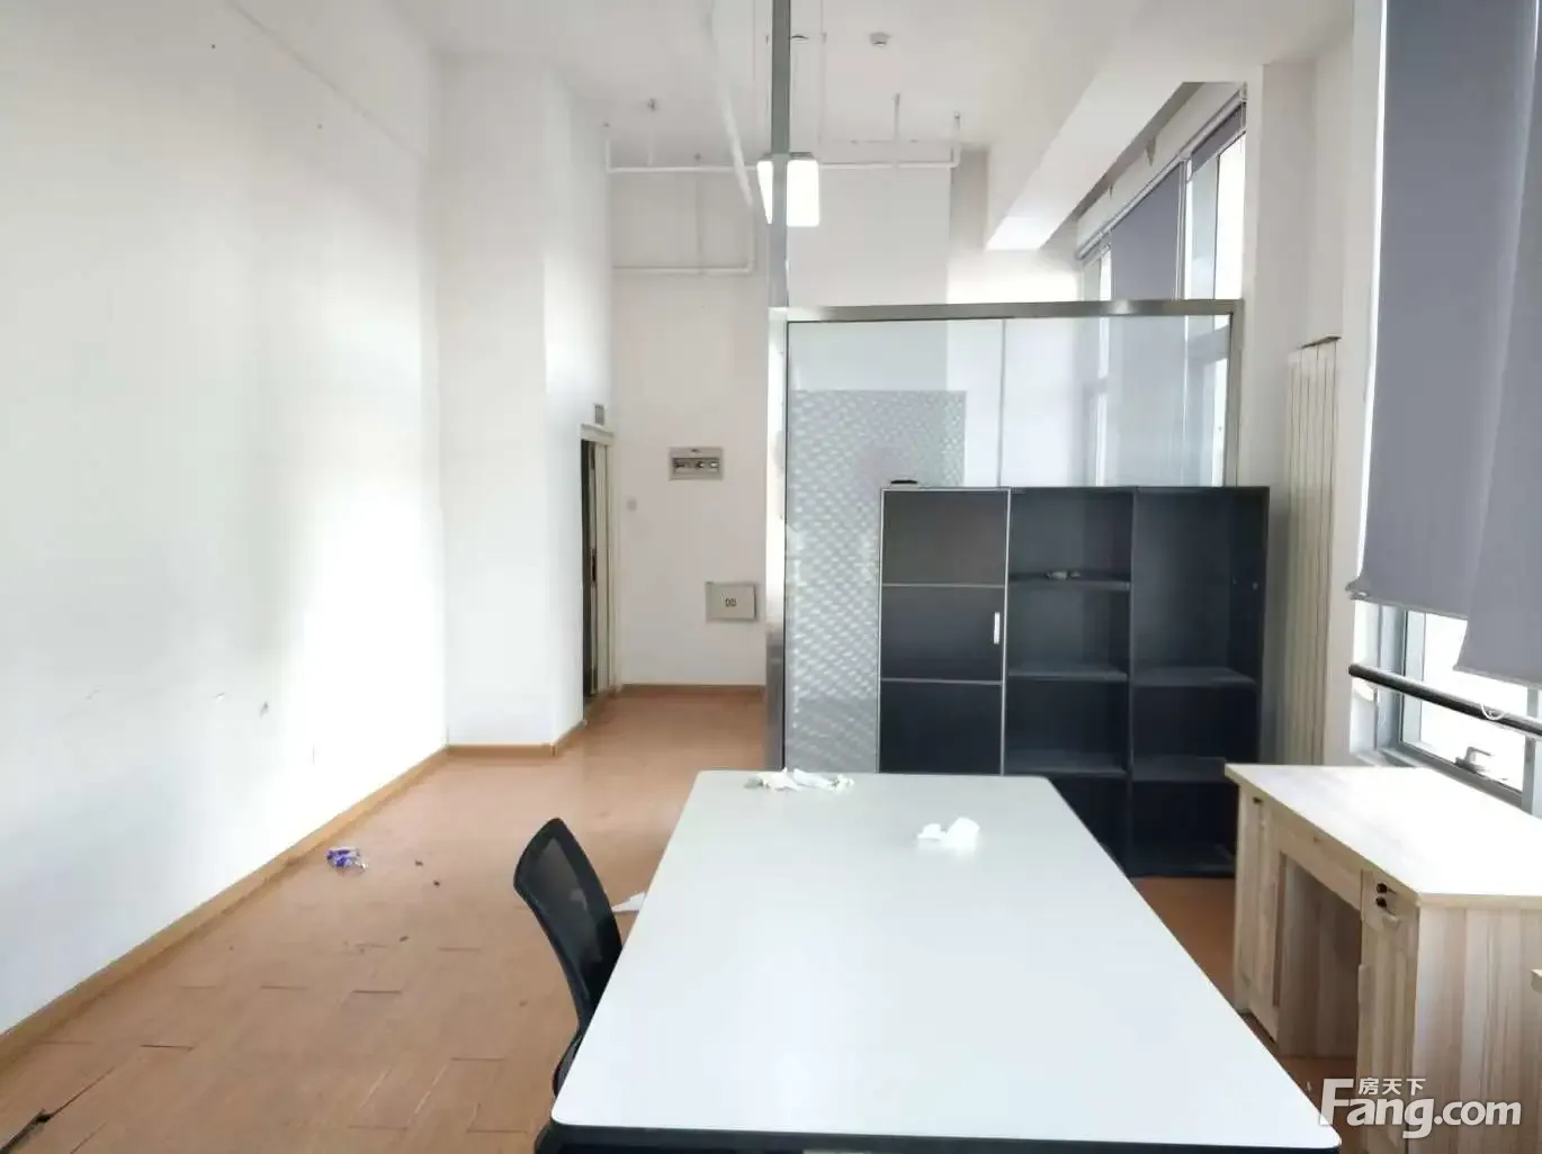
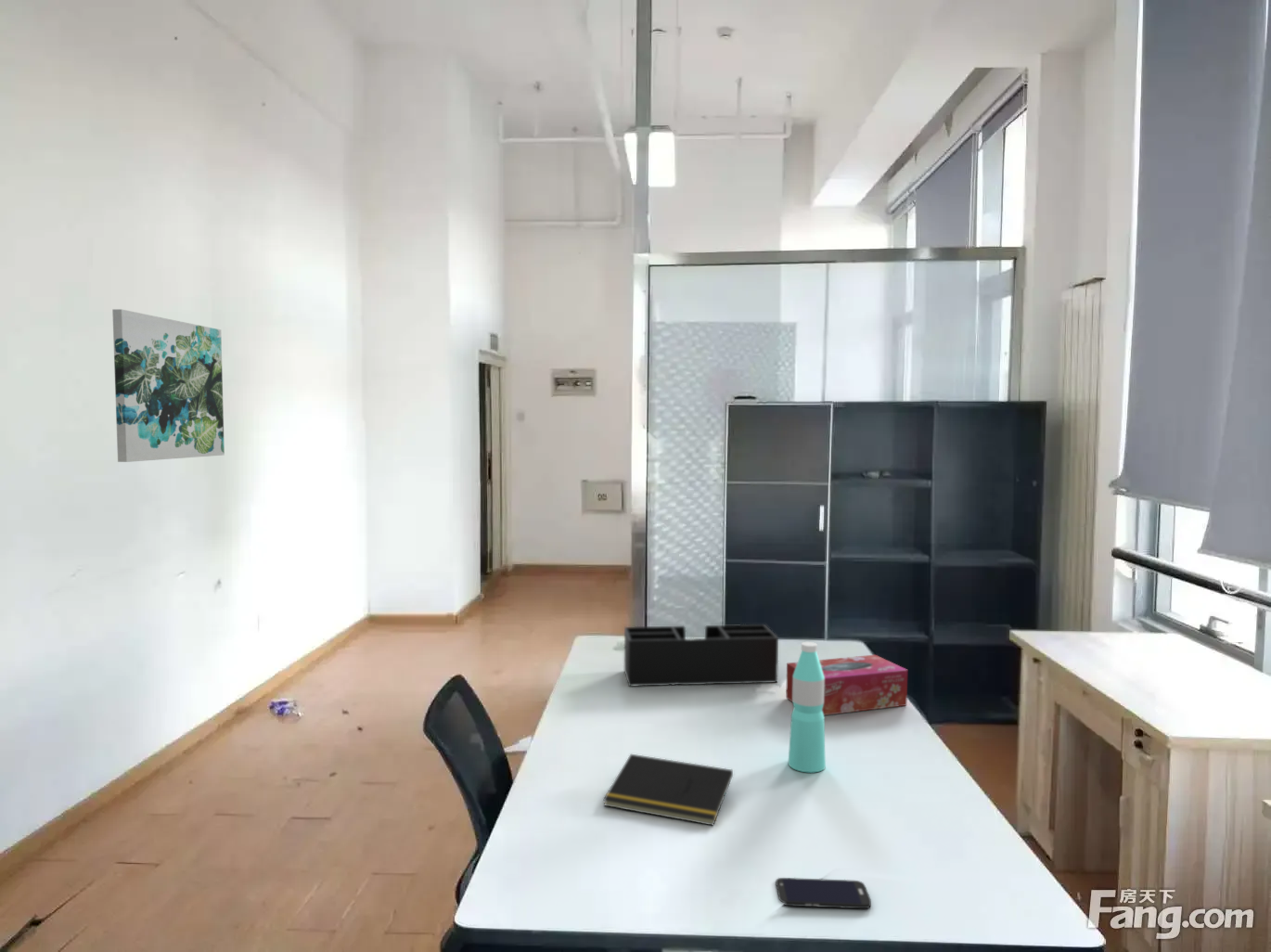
+ tissue box (845, 684)
+ desk organizer (699, 654)
+ water bottle (807, 704)
+ notepad (669, 787)
+ smartphone (822, 893)
+ wall art (173, 390)
